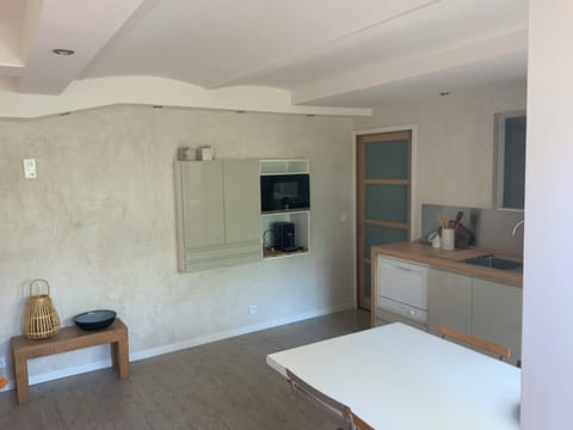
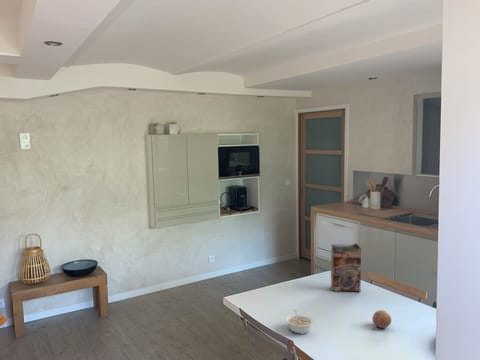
+ fruit (381, 318)
+ legume (298, 323)
+ cereal box (345, 265)
